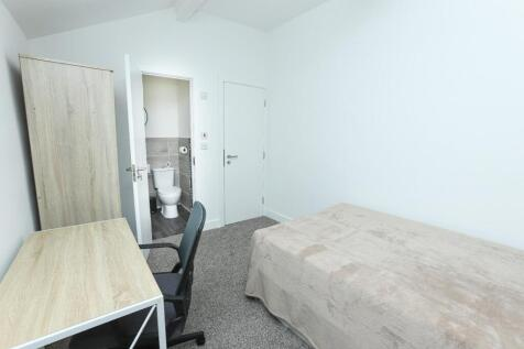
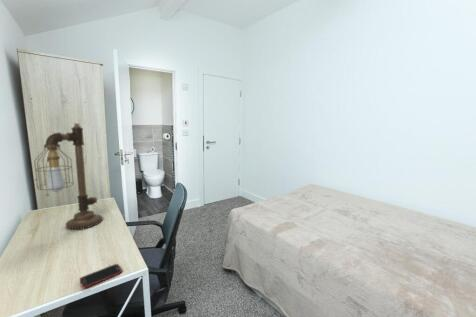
+ desk lamp (72, 176)
+ cell phone (101, 275)
